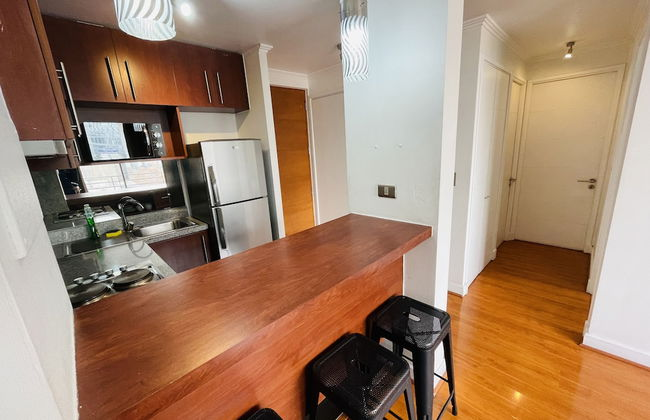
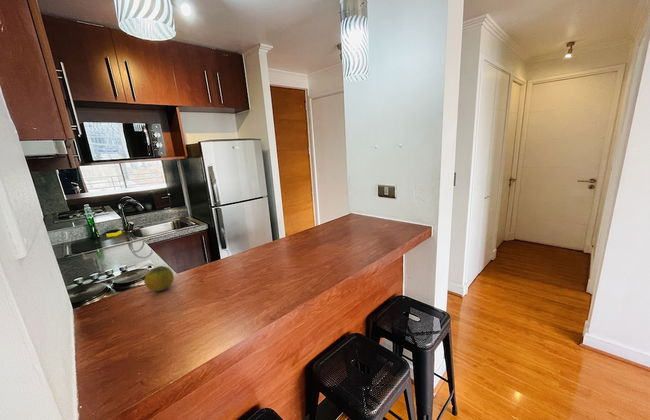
+ fruit (159, 278)
